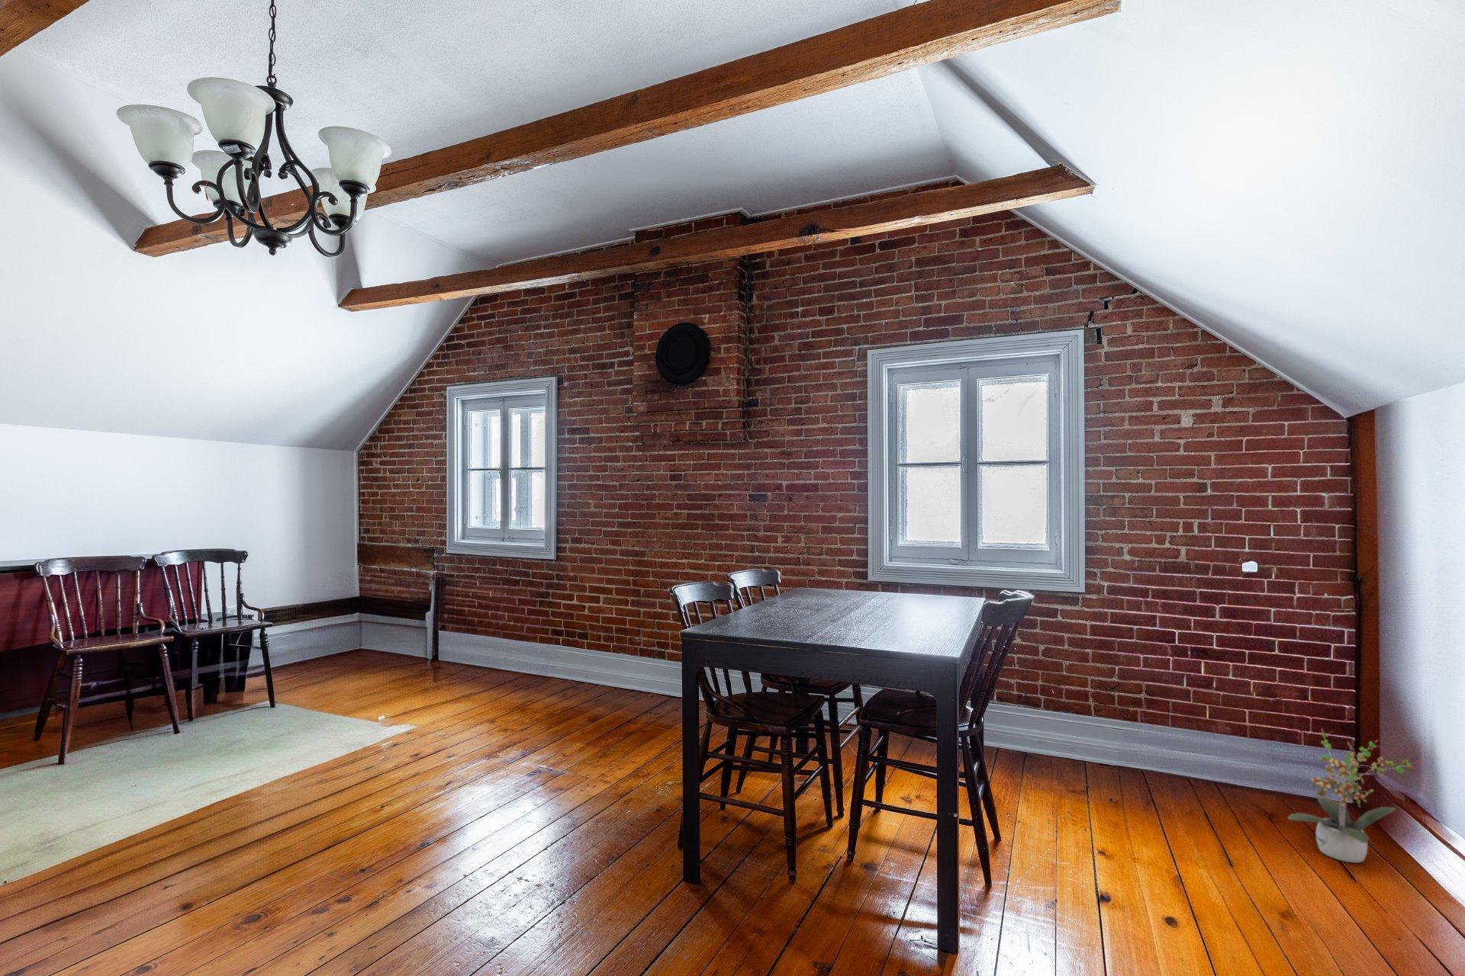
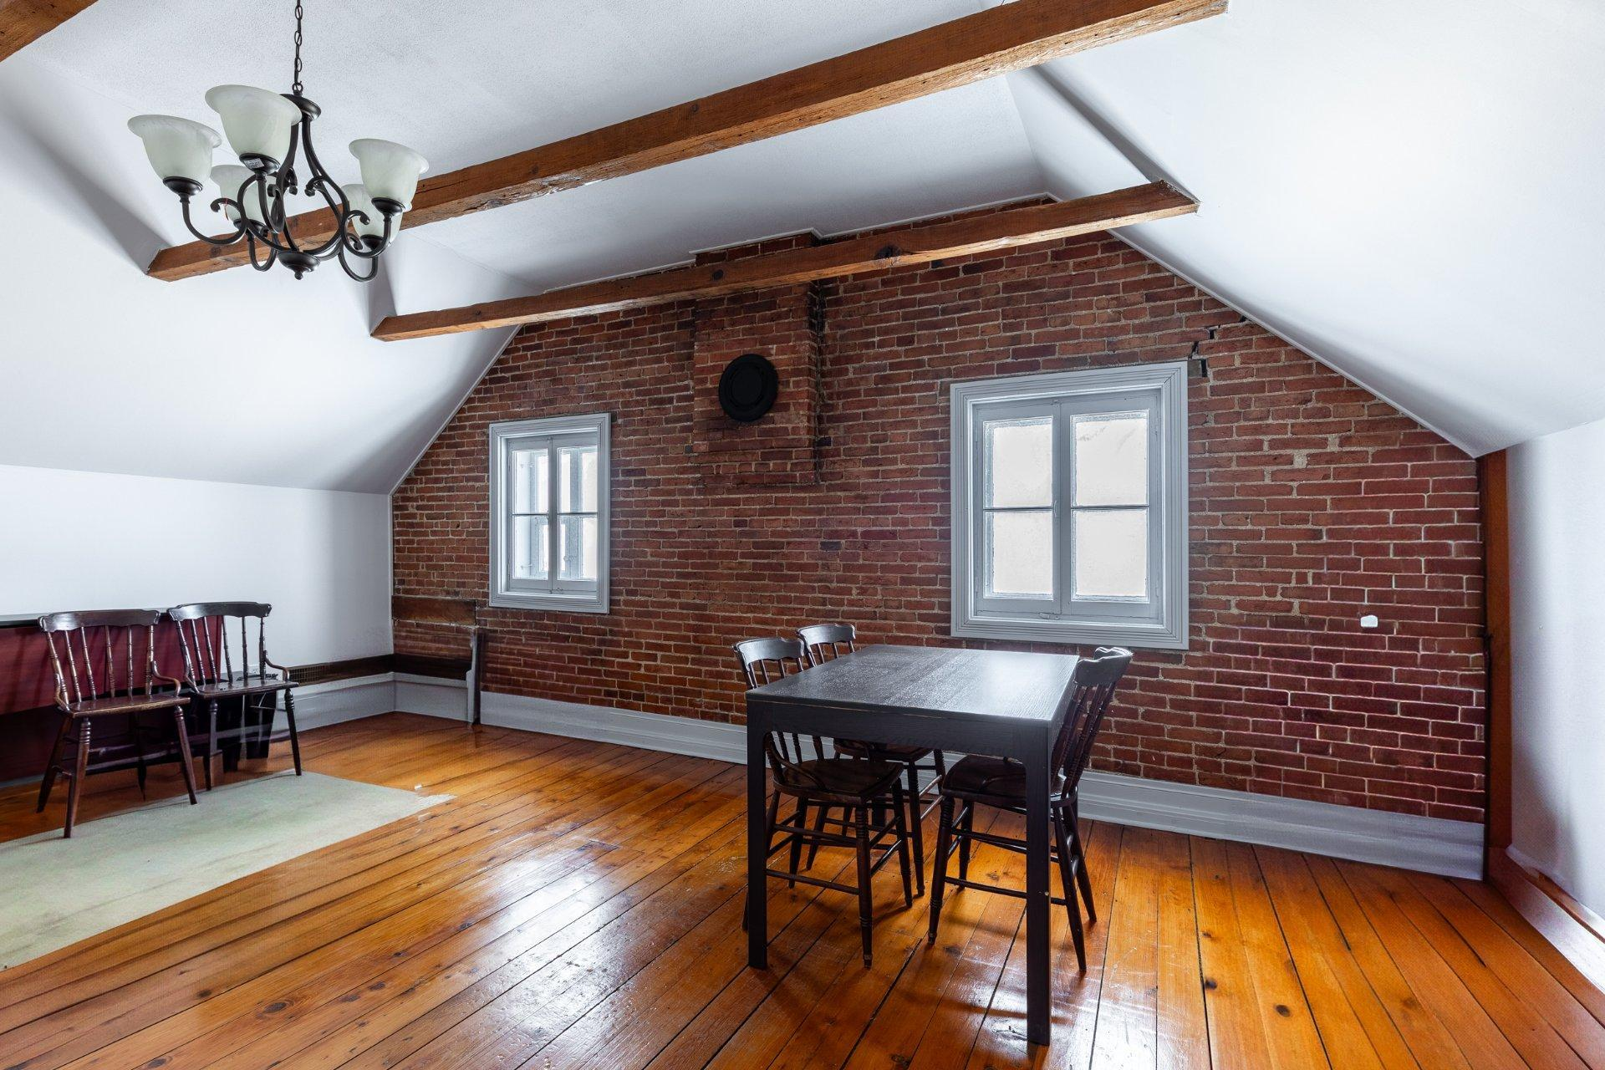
- potted plant (1345, 796)
